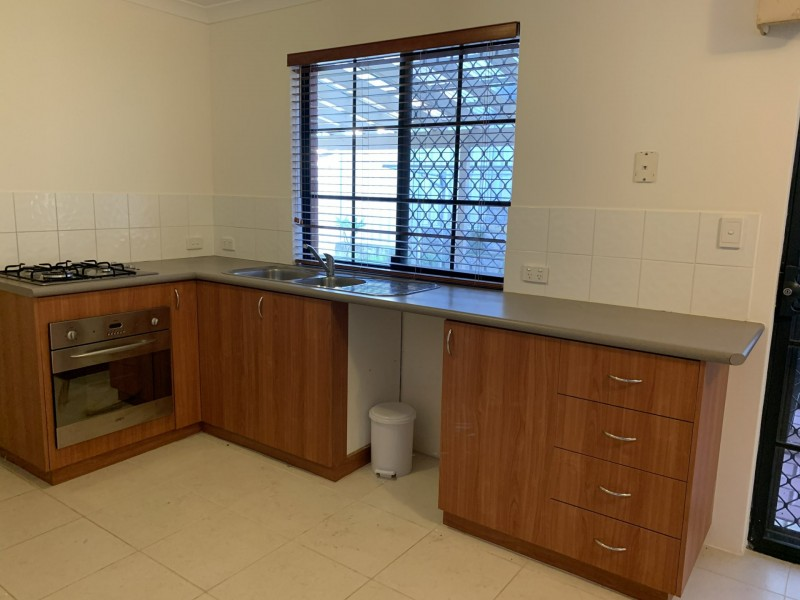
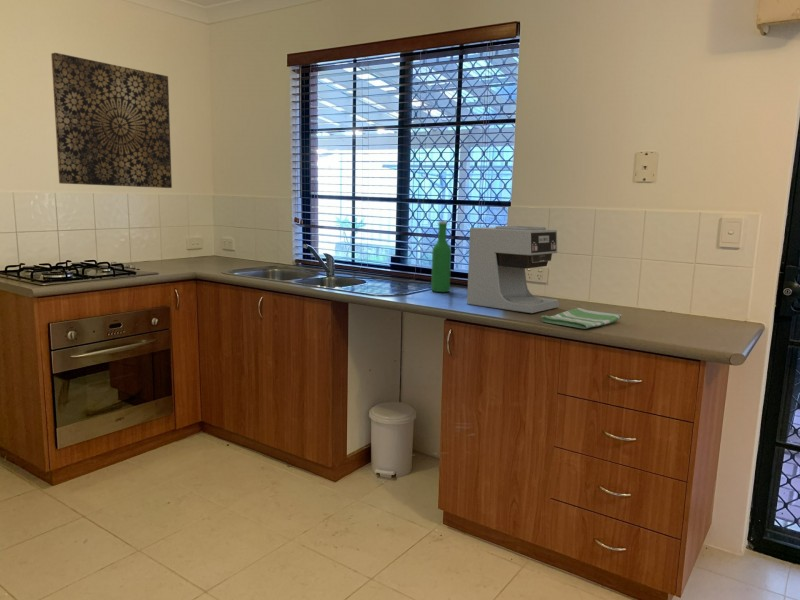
+ beer bottle (441, 256)
+ wall art (116, 126)
+ dish towel (581, 317)
+ coffee maker (514, 266)
